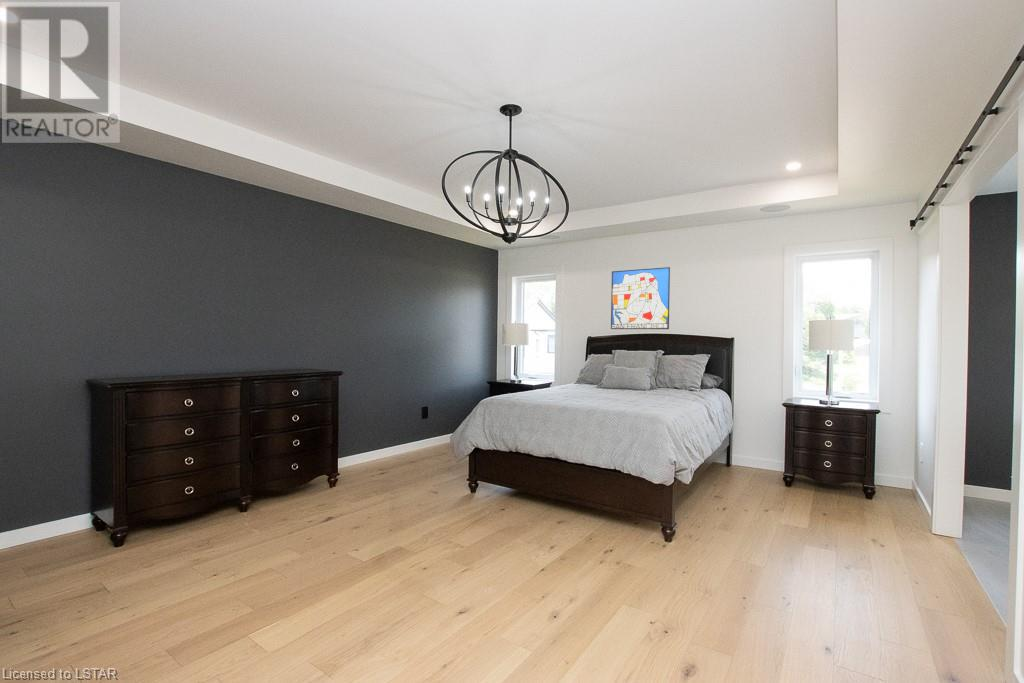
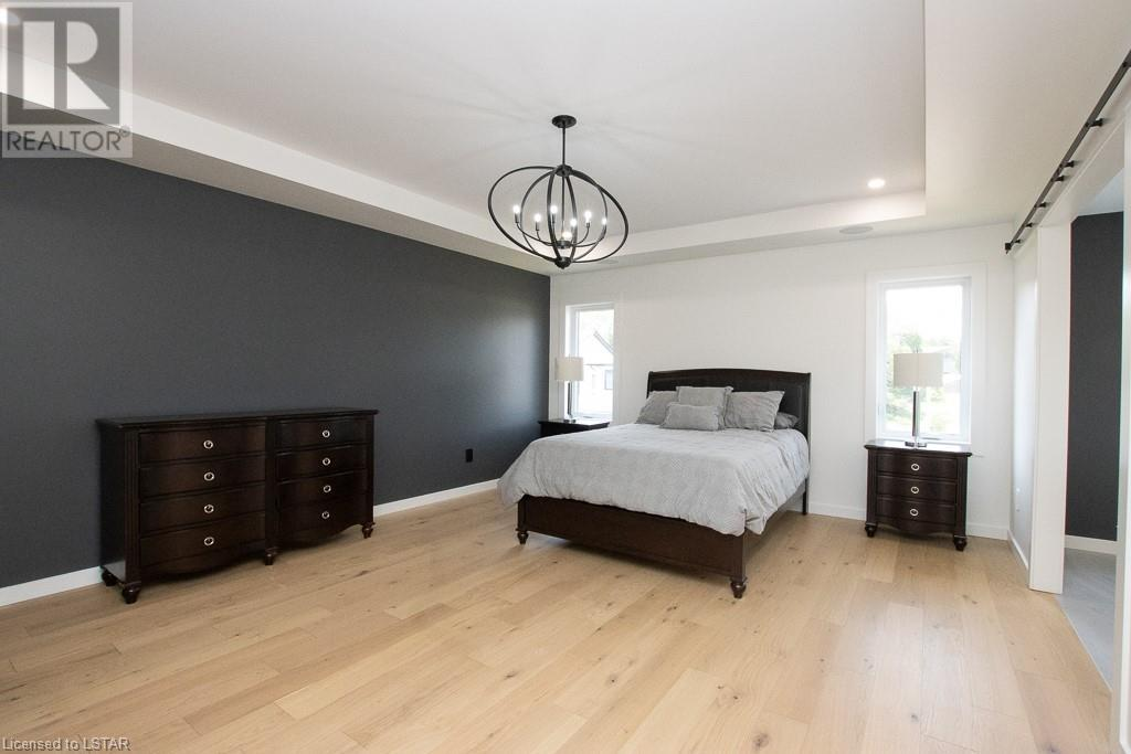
- wall art (639, 299)
